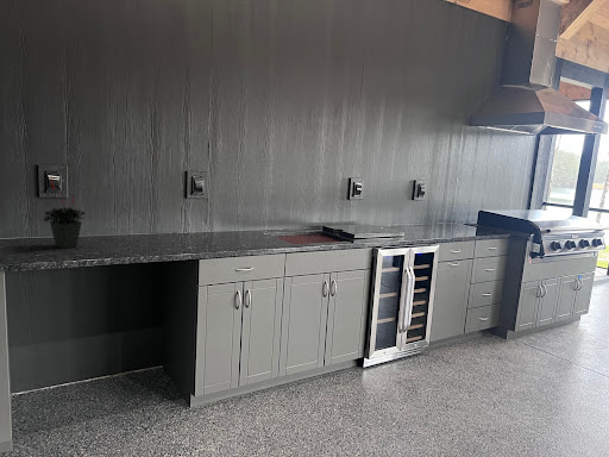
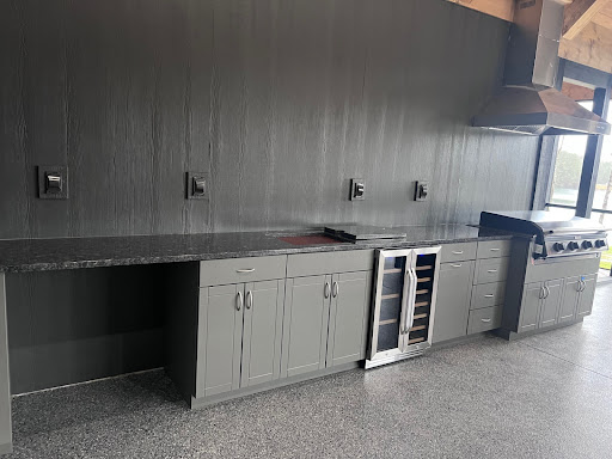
- potted plant (63, 211)
